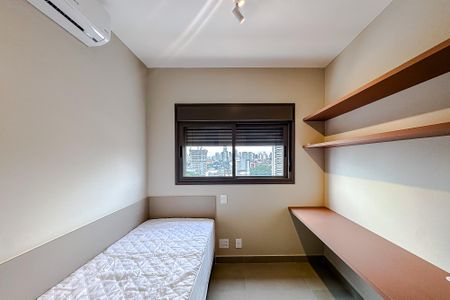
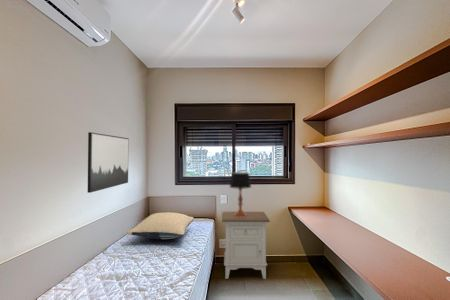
+ table lamp (240, 193)
+ wall art (111, 161)
+ nightstand (244, 243)
+ pillow (163, 225)
